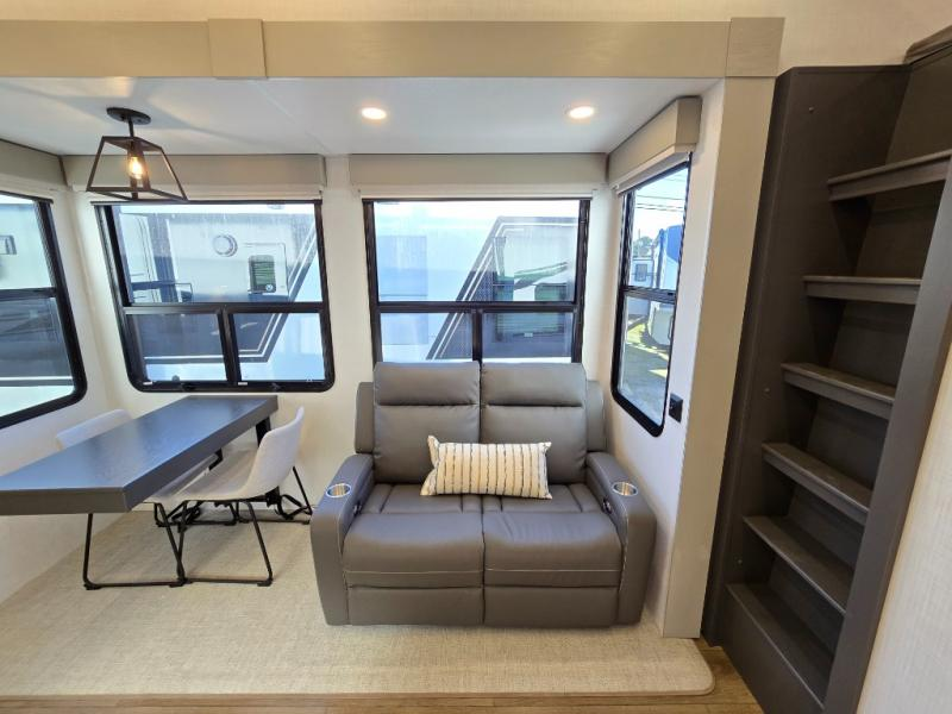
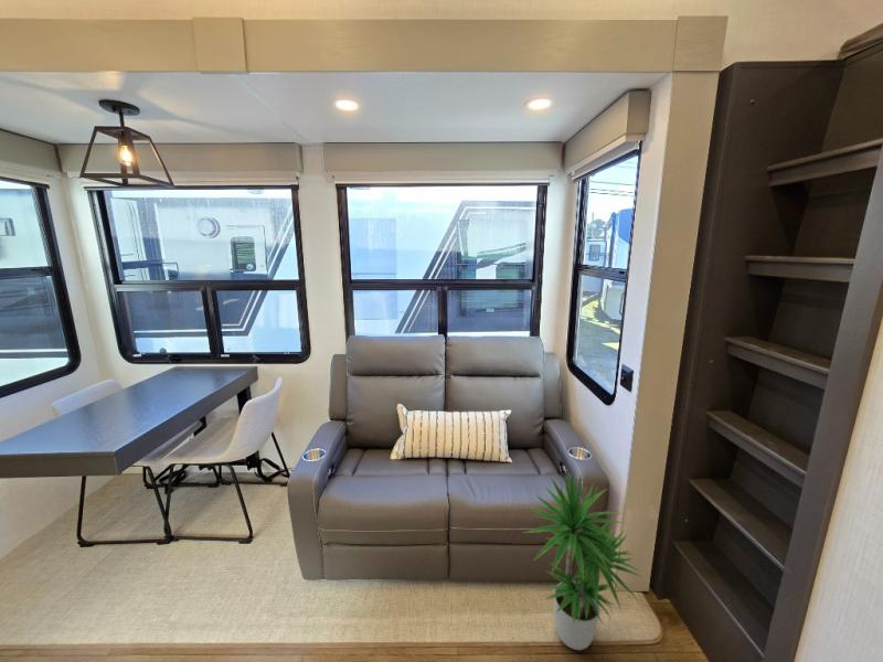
+ potted plant (578, 559)
